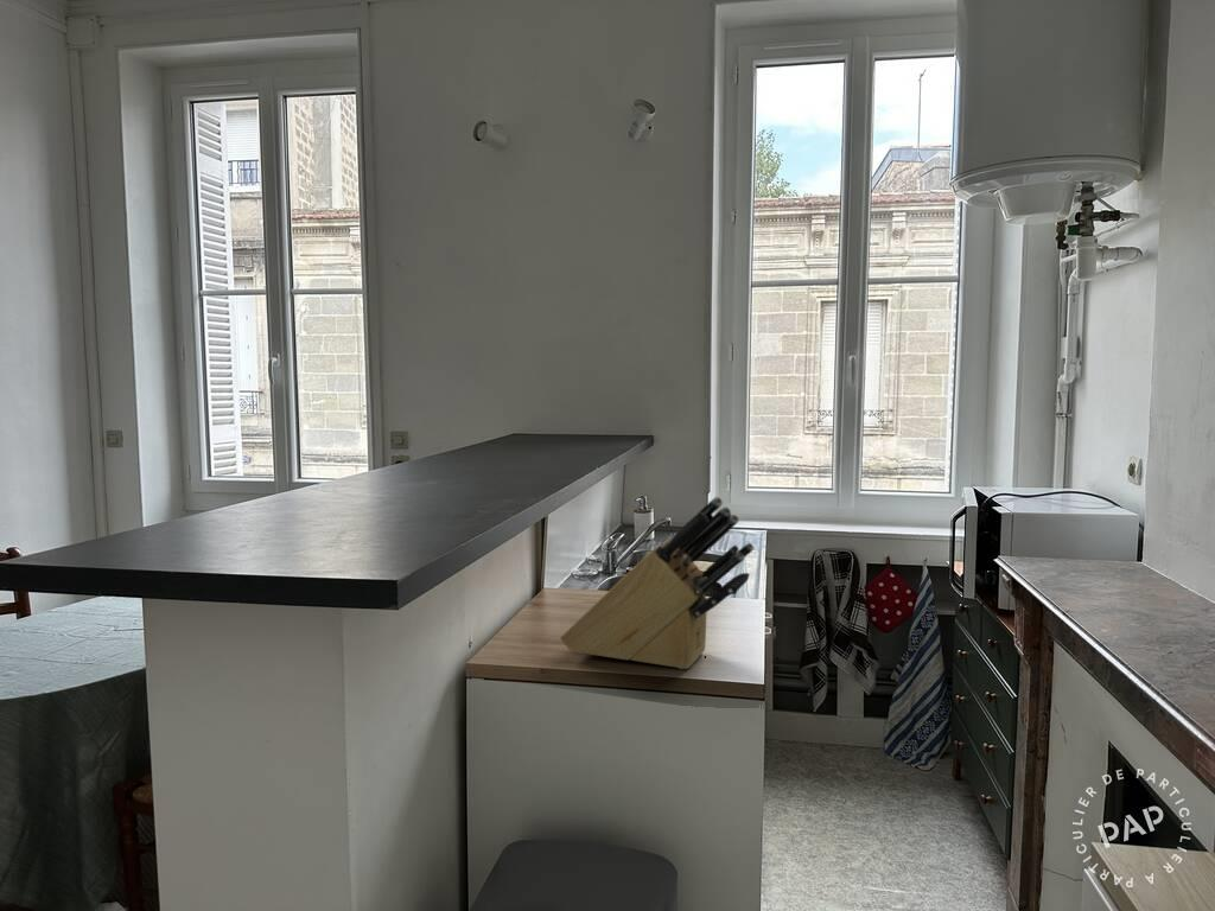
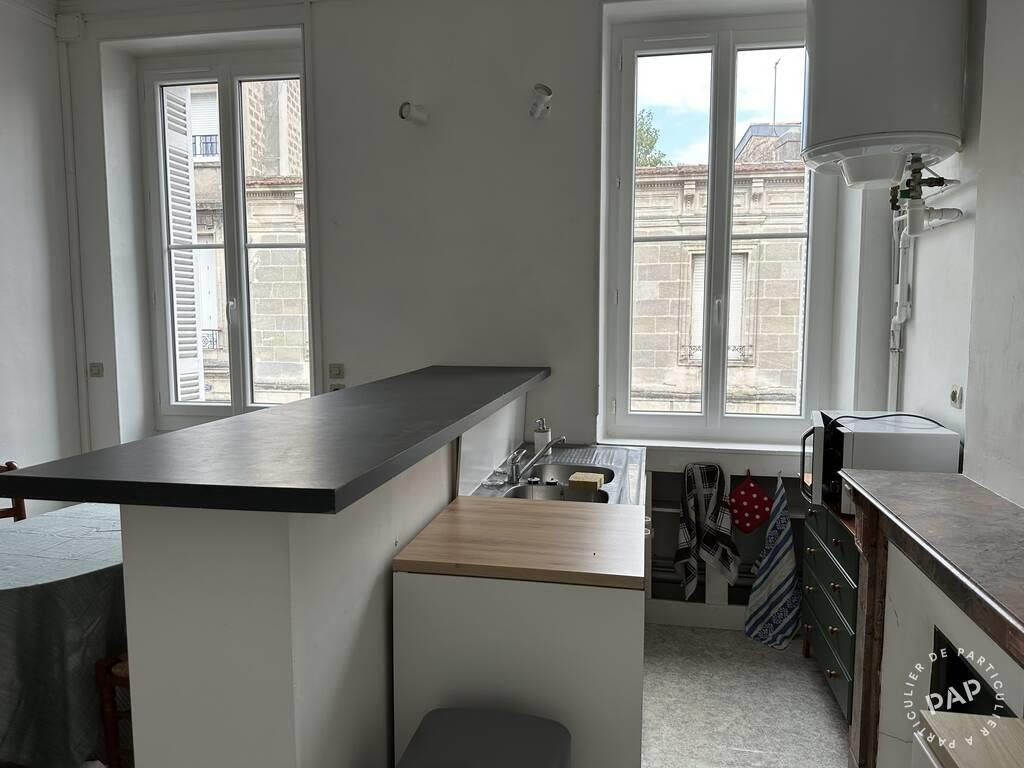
- knife block (656, 576)
